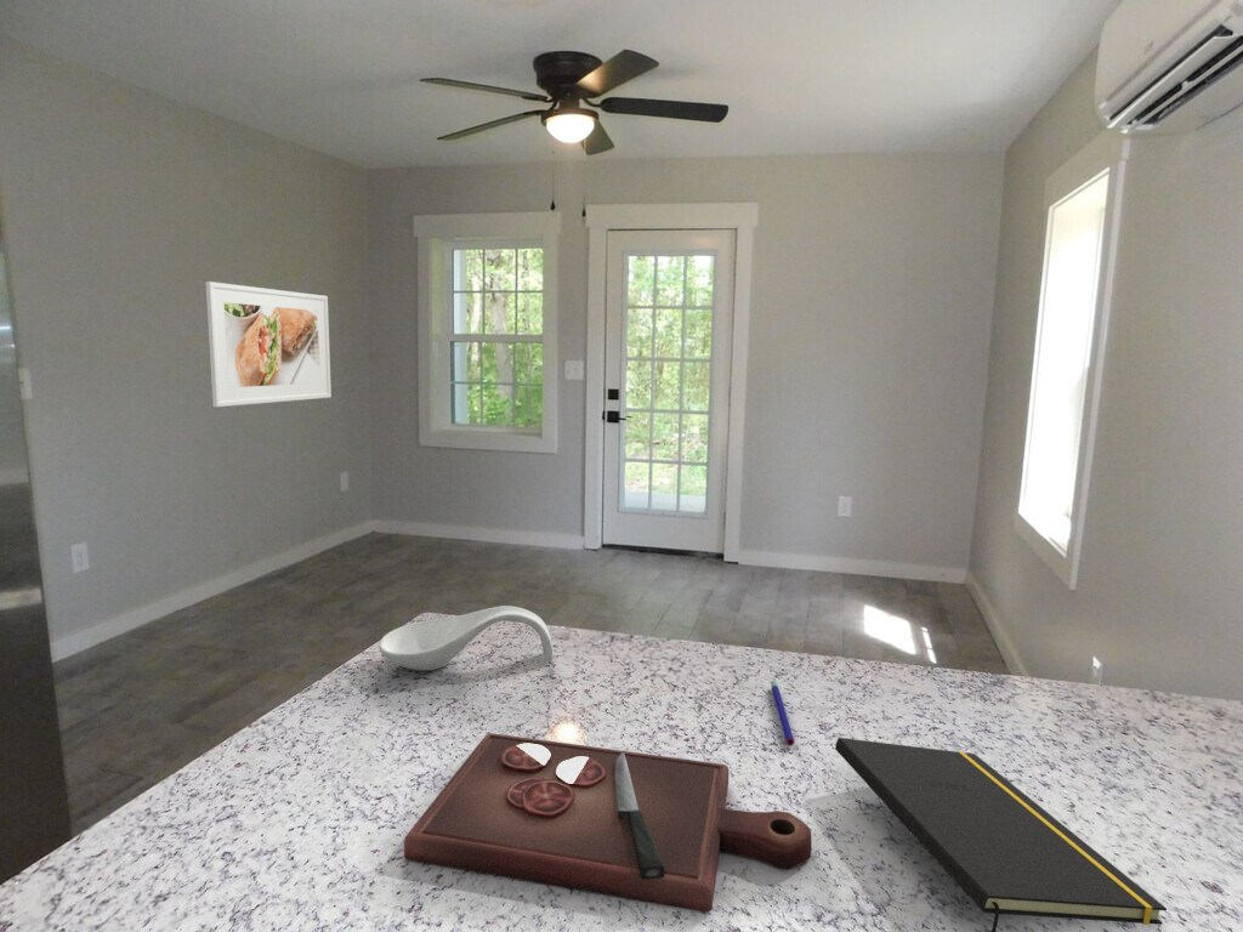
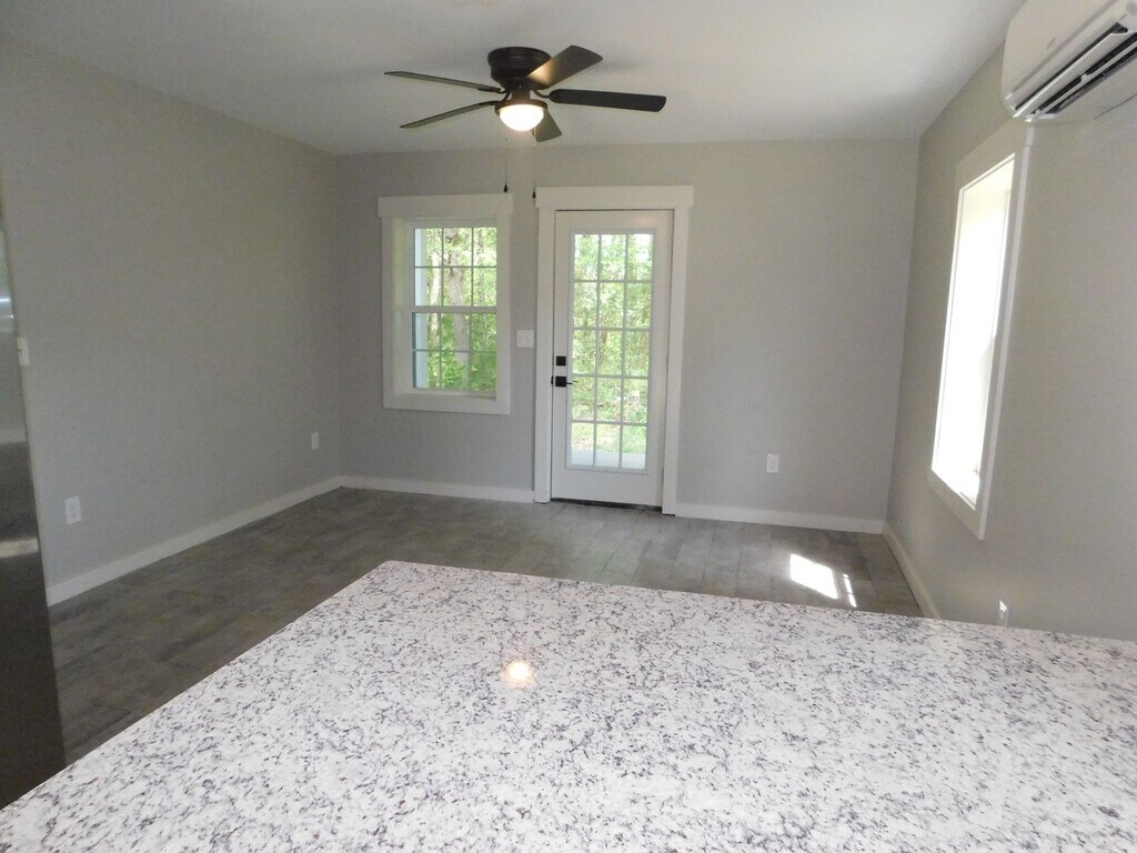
- pen (781, 710)
- notepad (977, 818)
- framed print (276, 346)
- spoon rest (467, 635)
- cutting board (597, 800)
